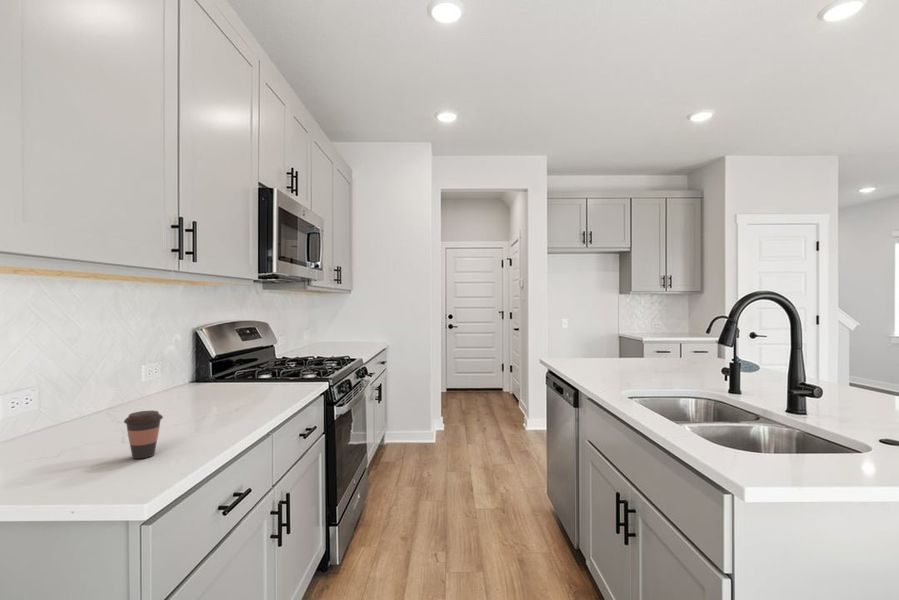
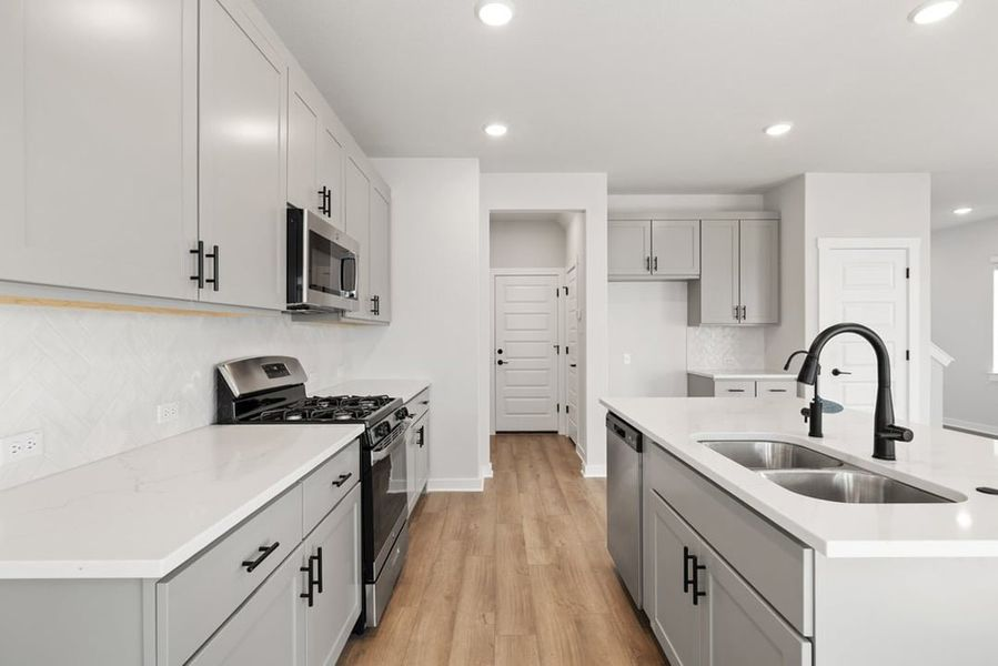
- coffee cup (143, 434)
